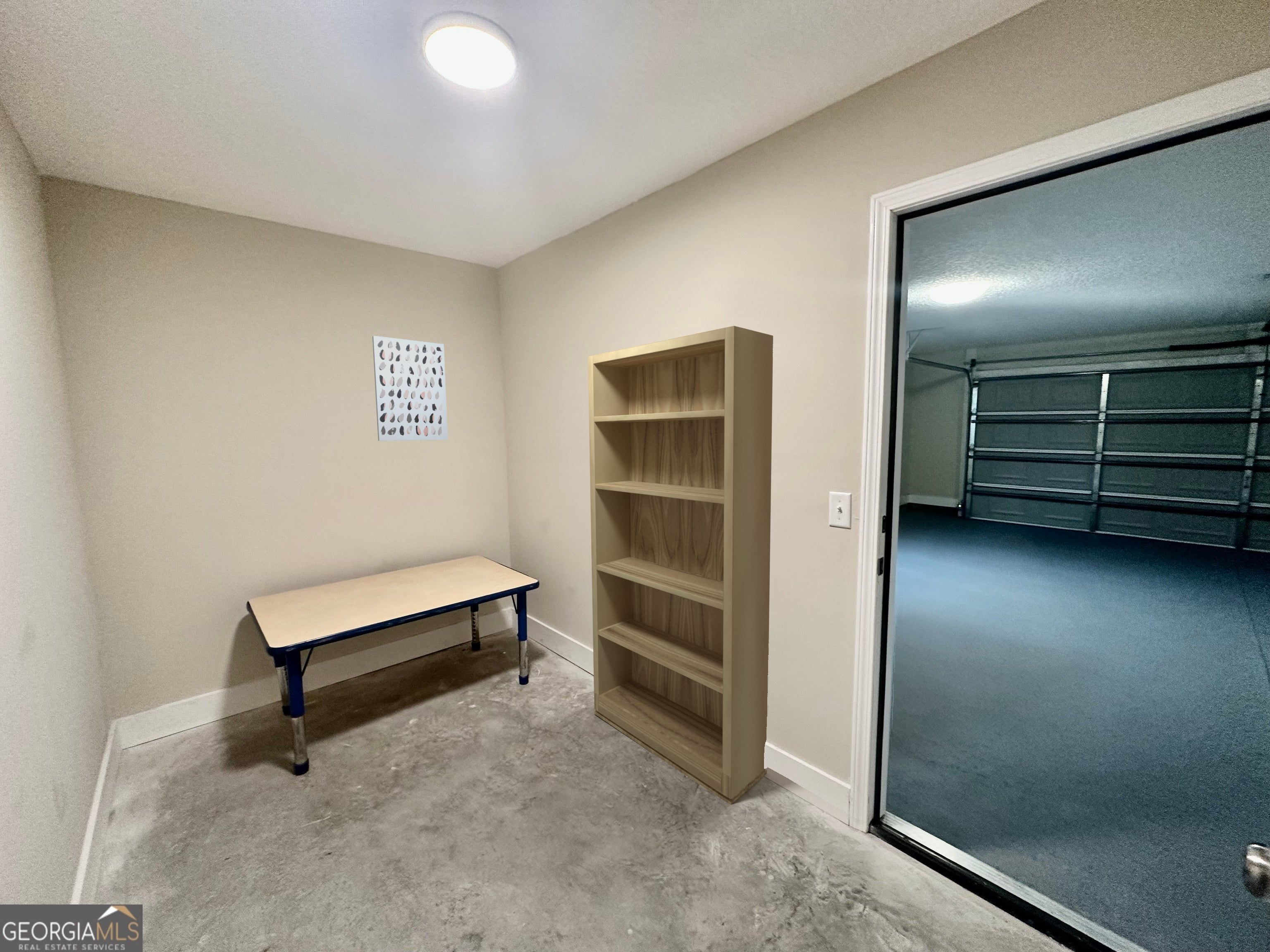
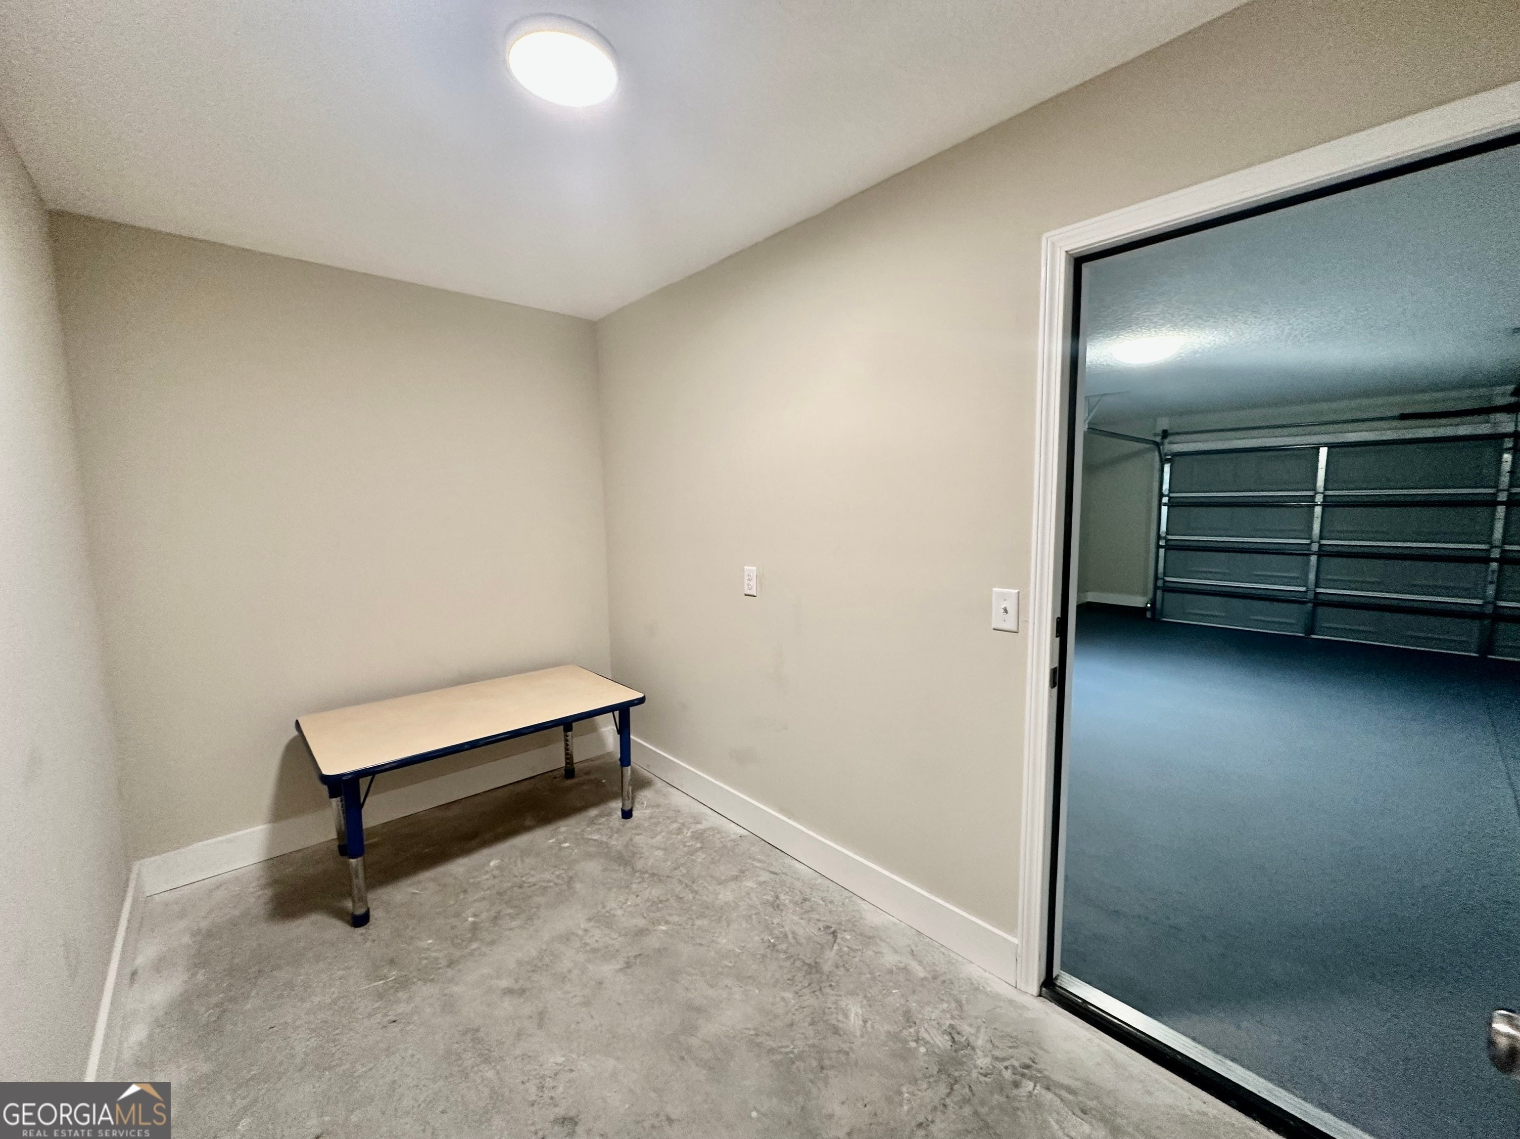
- wall art (412, 390)
- bookshelf (671, 551)
